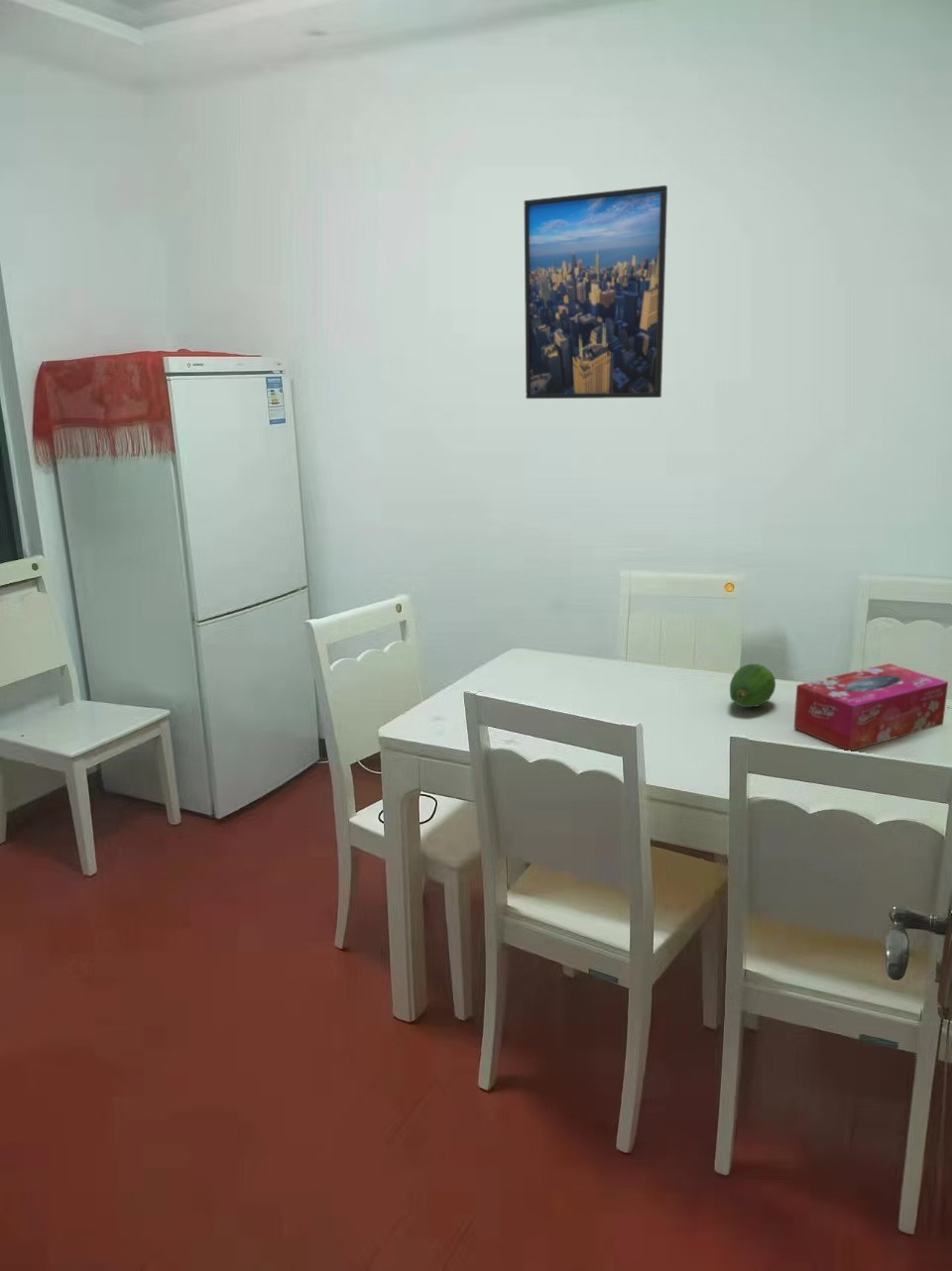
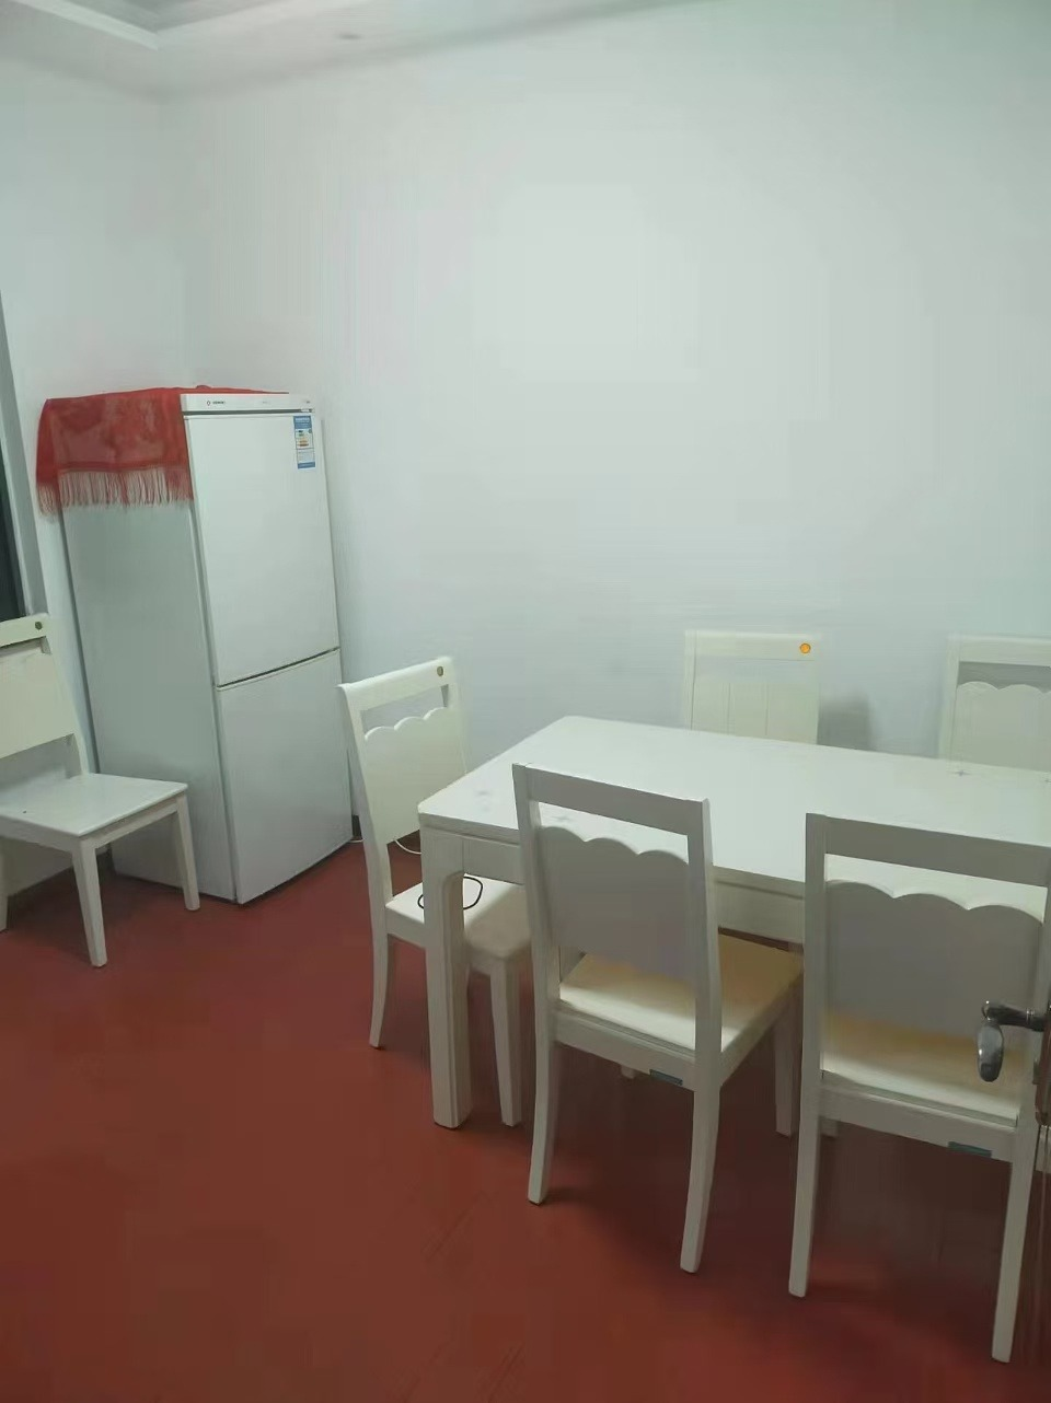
- fruit (750, 686)
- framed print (592, 298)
- tissue box (870, 705)
